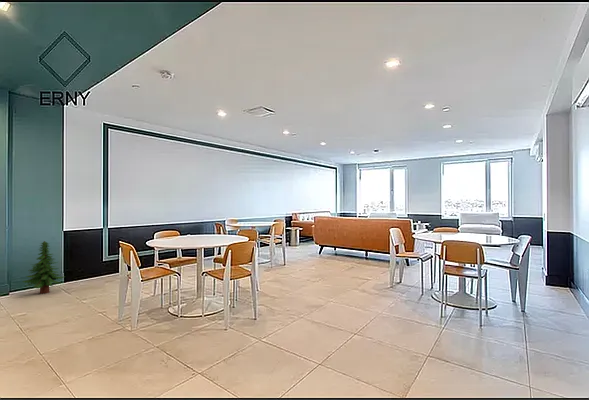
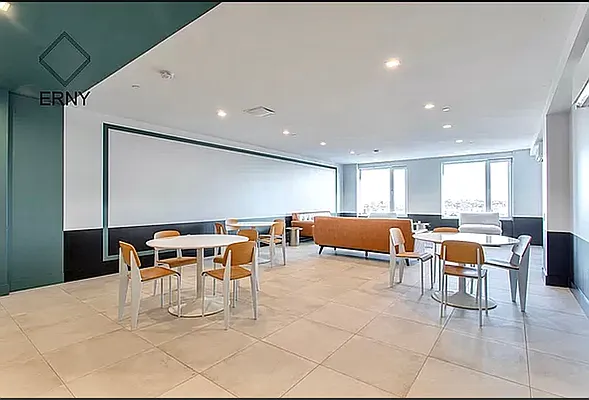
- tree (44, 266)
